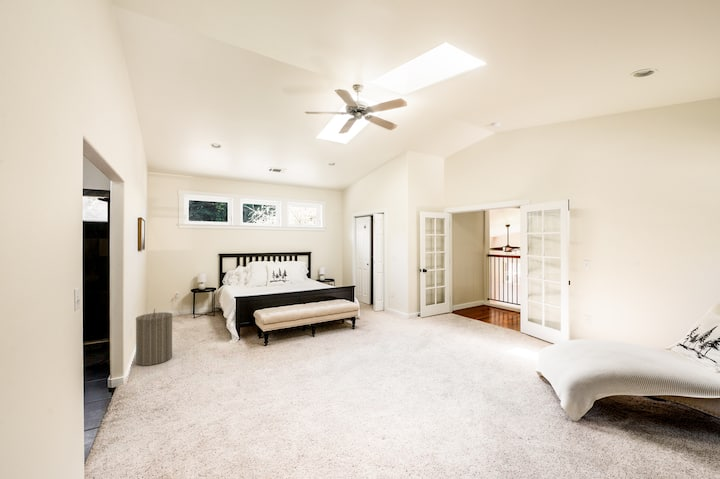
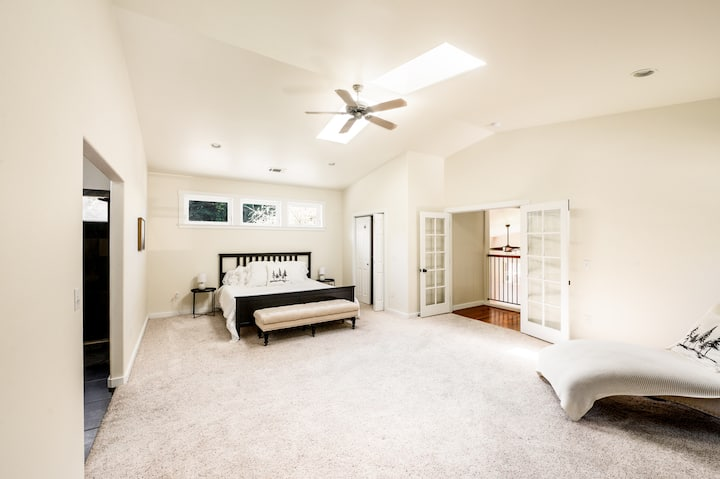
- laundry hamper (154, 334)
